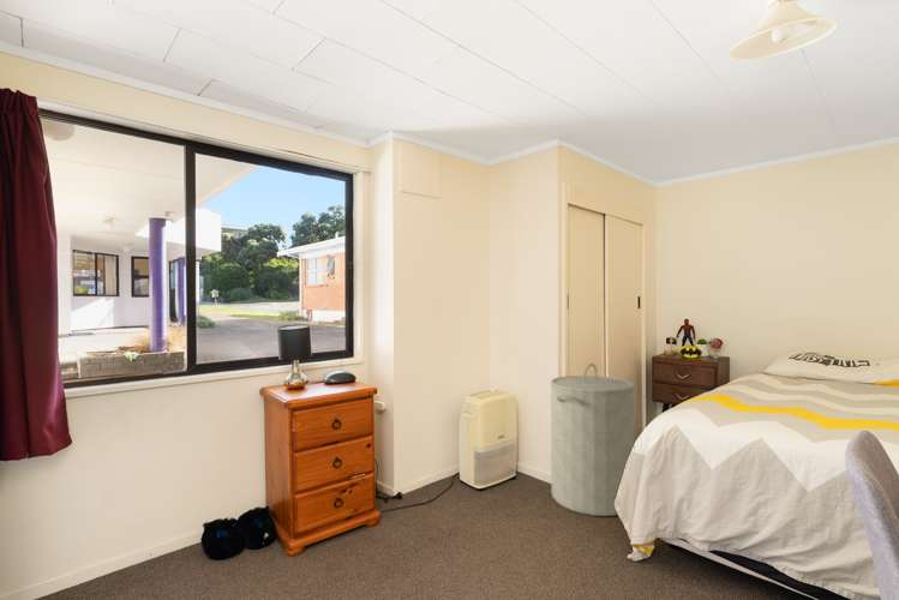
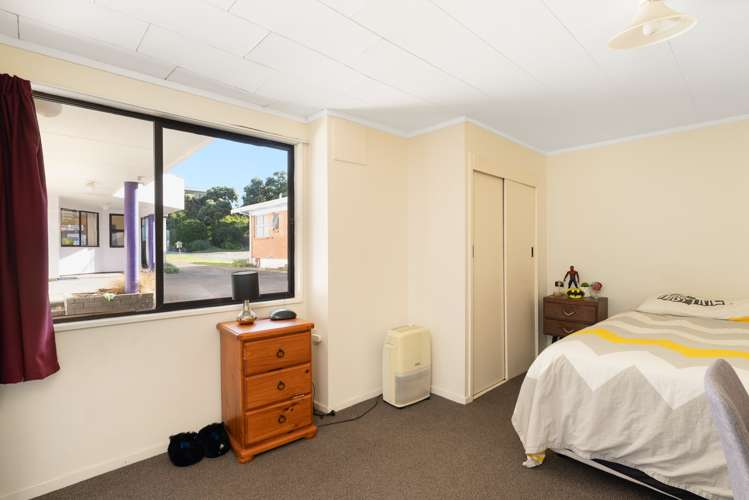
- laundry hamper (592, 431)
